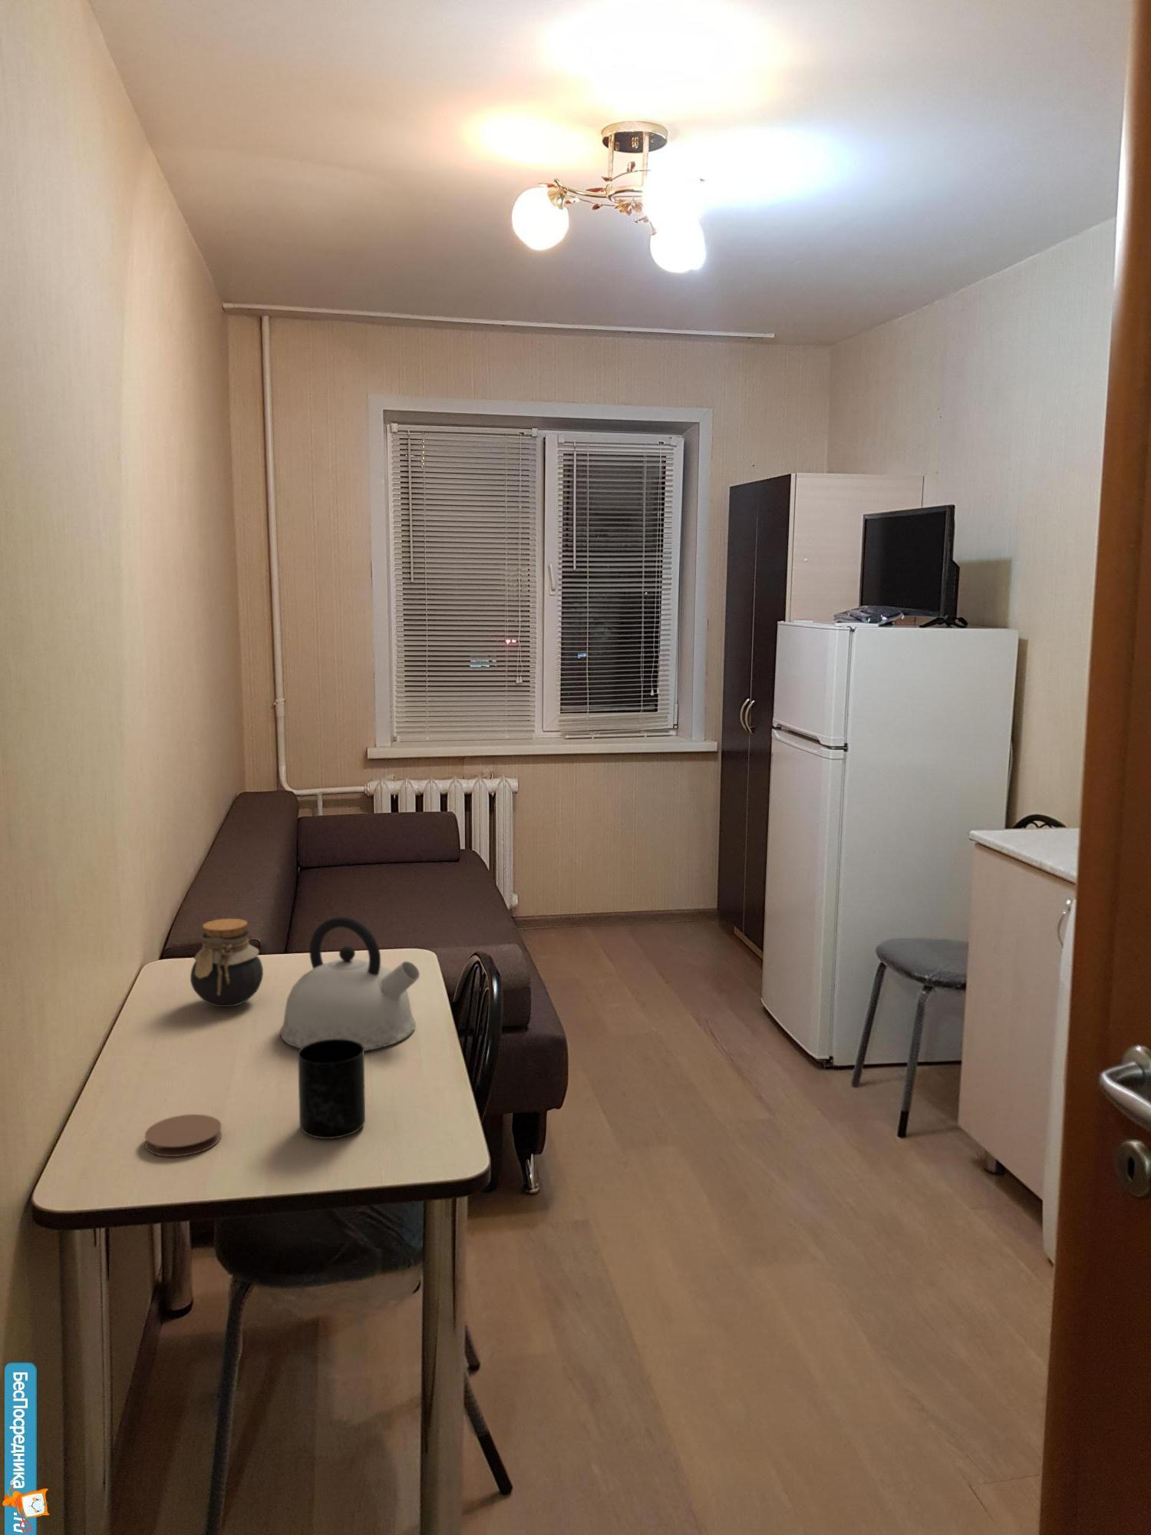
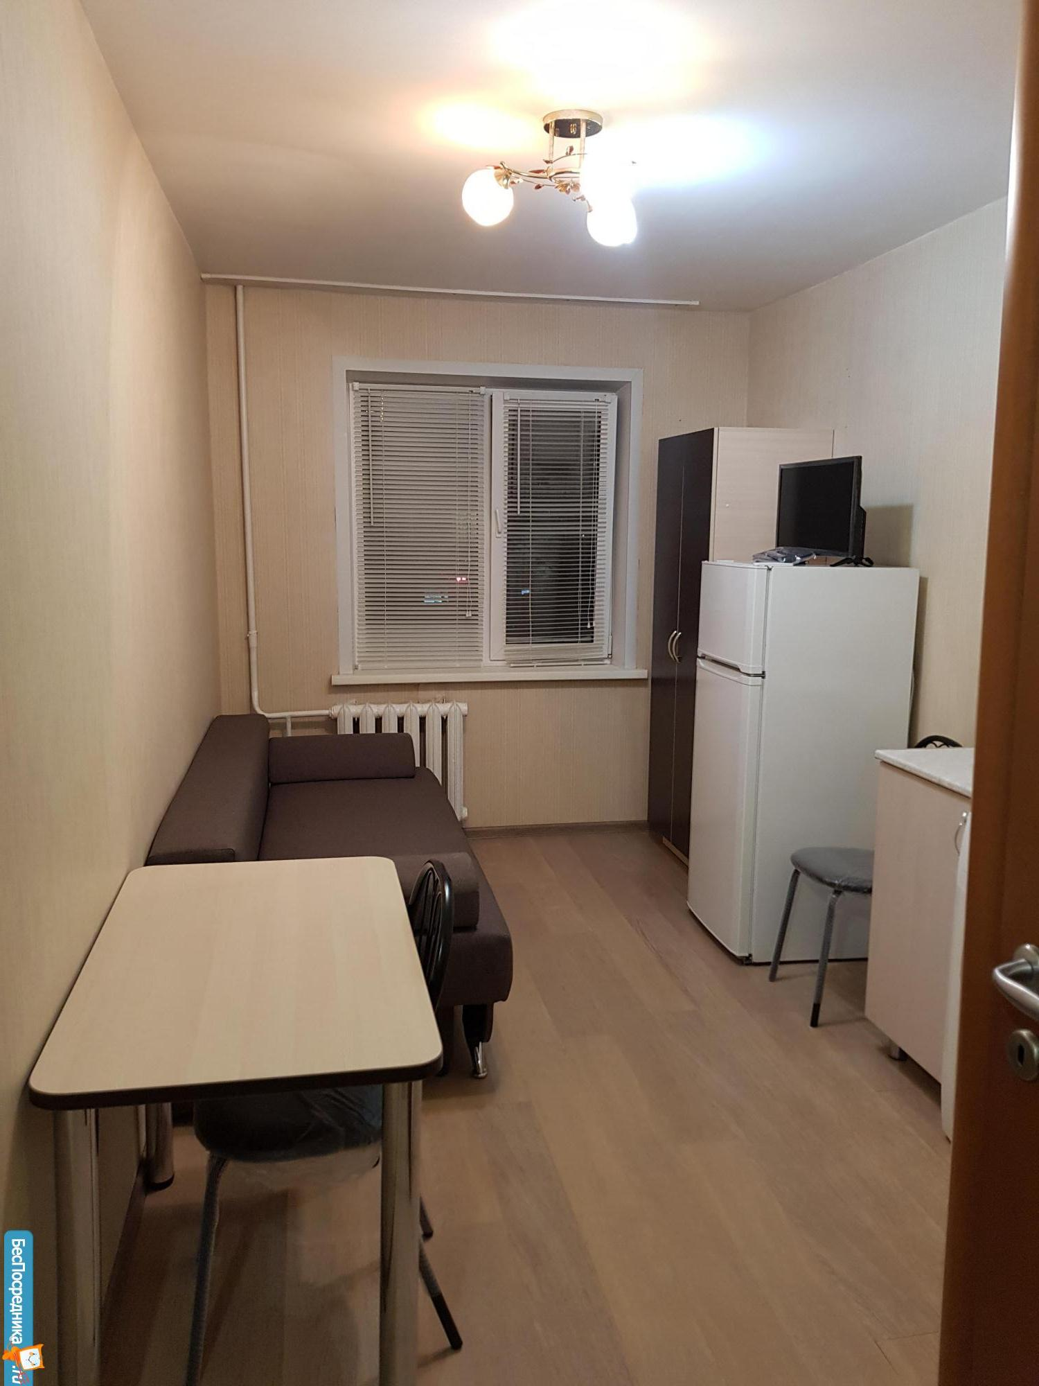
- coaster (184, 1135)
- jar (224, 966)
- kettle (353, 974)
- mug (331, 1084)
